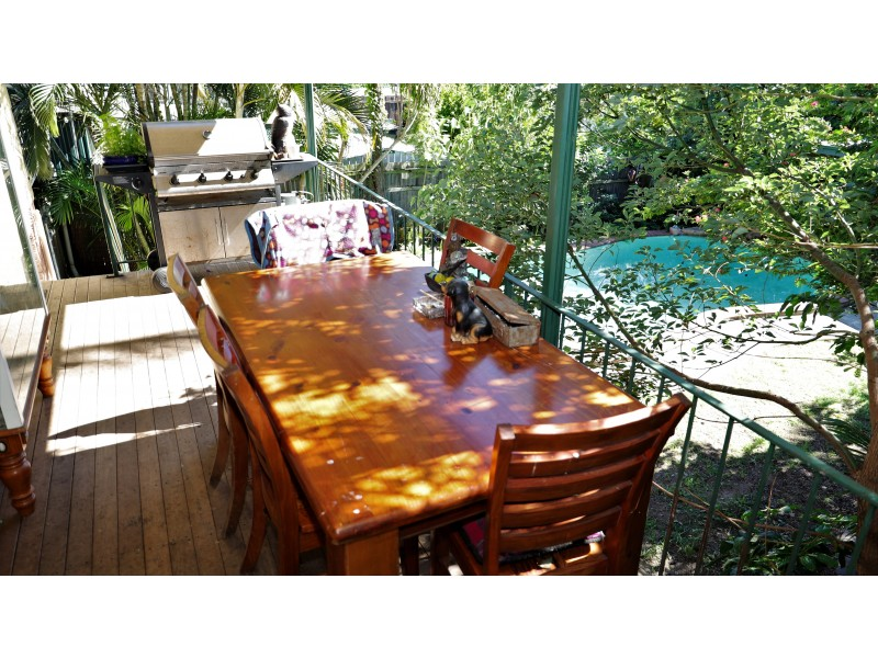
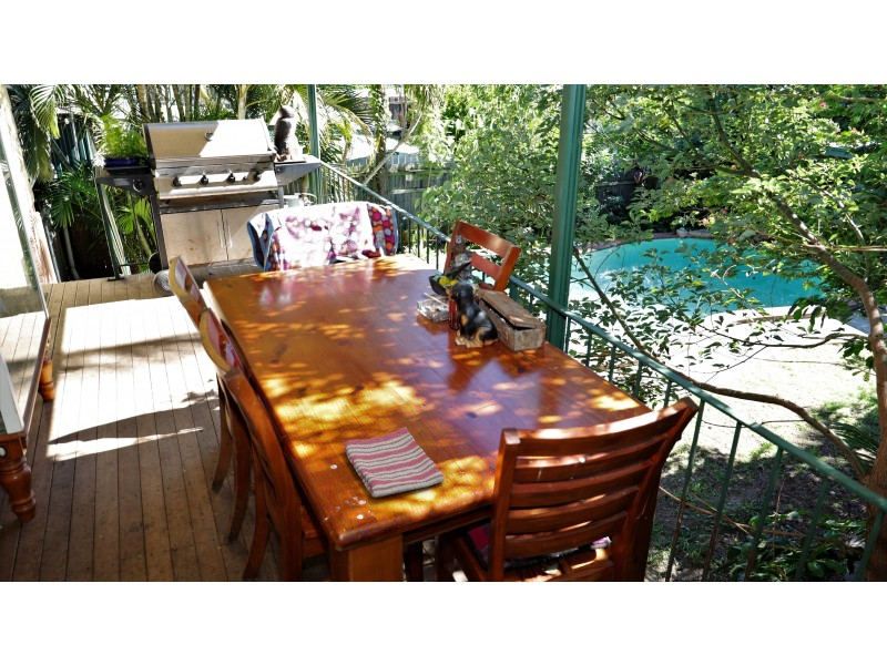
+ dish towel (391, 460)
